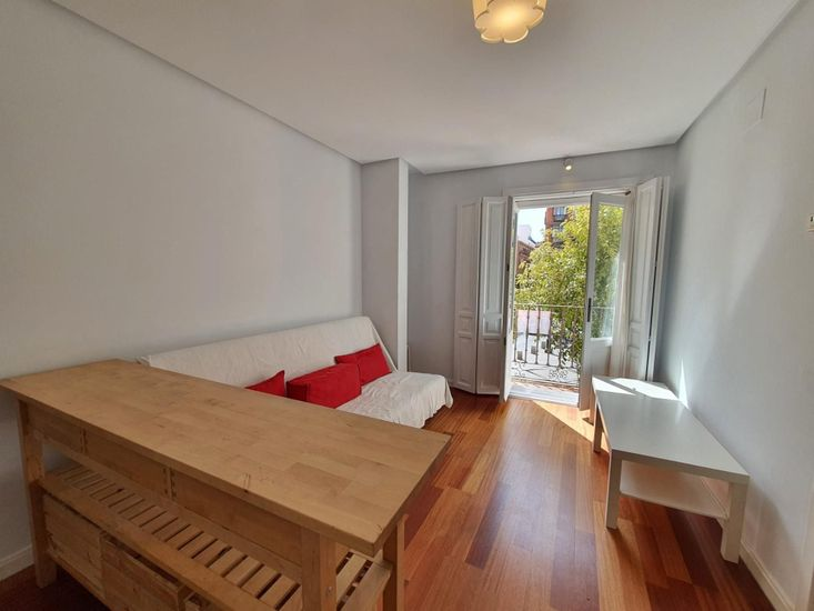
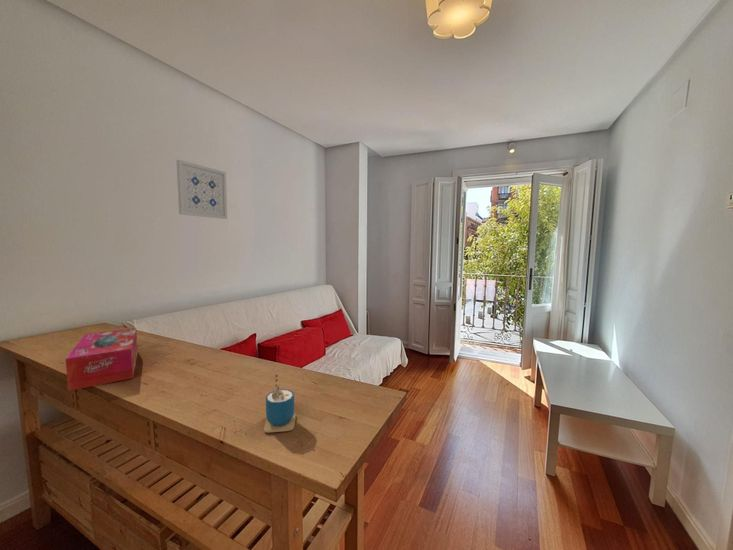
+ cup (280, 400)
+ tissue box (107, 354)
+ wall art (203, 191)
